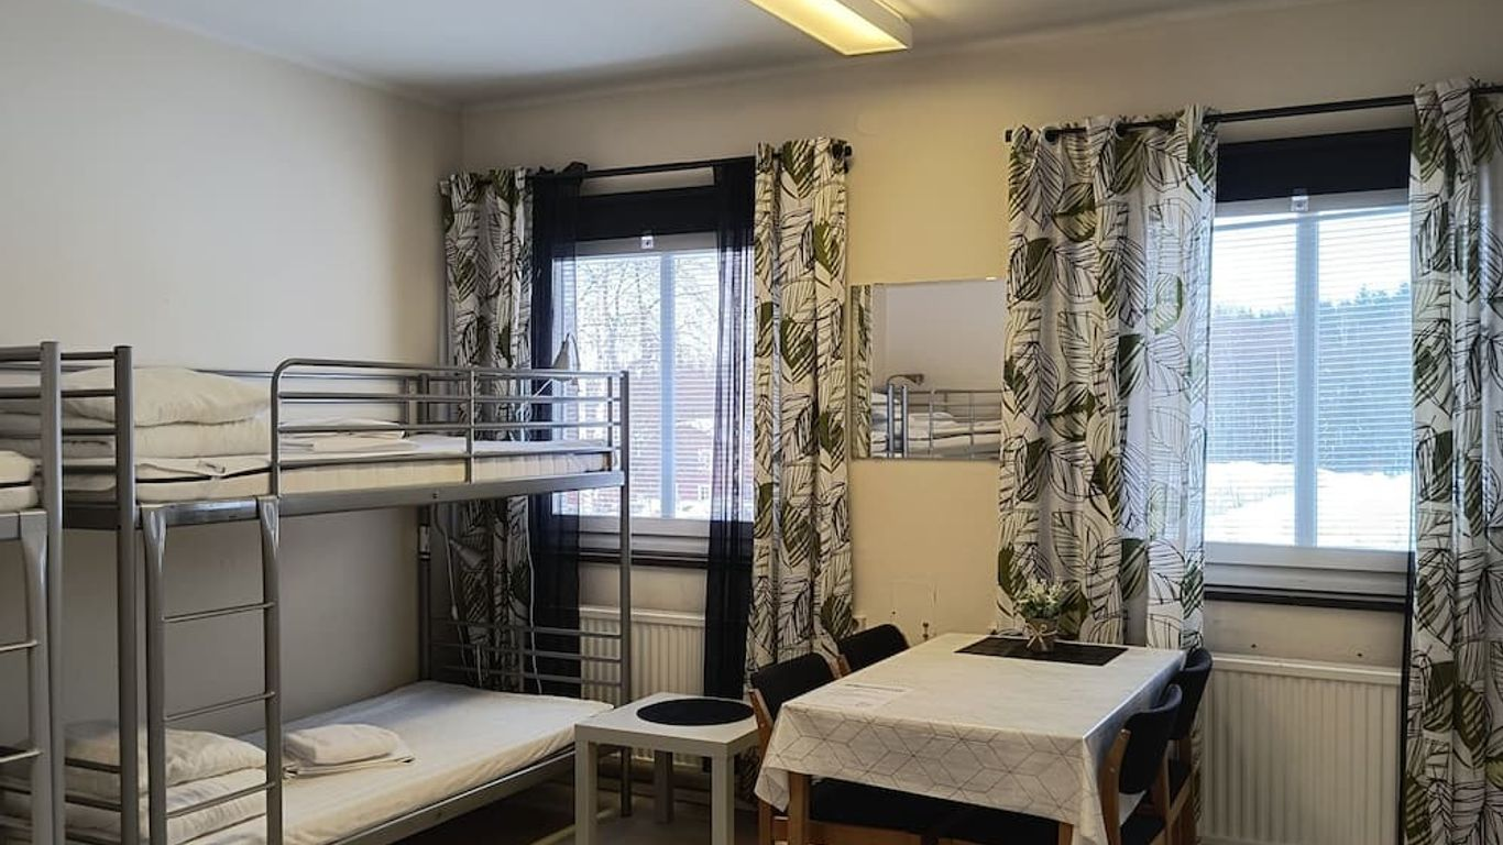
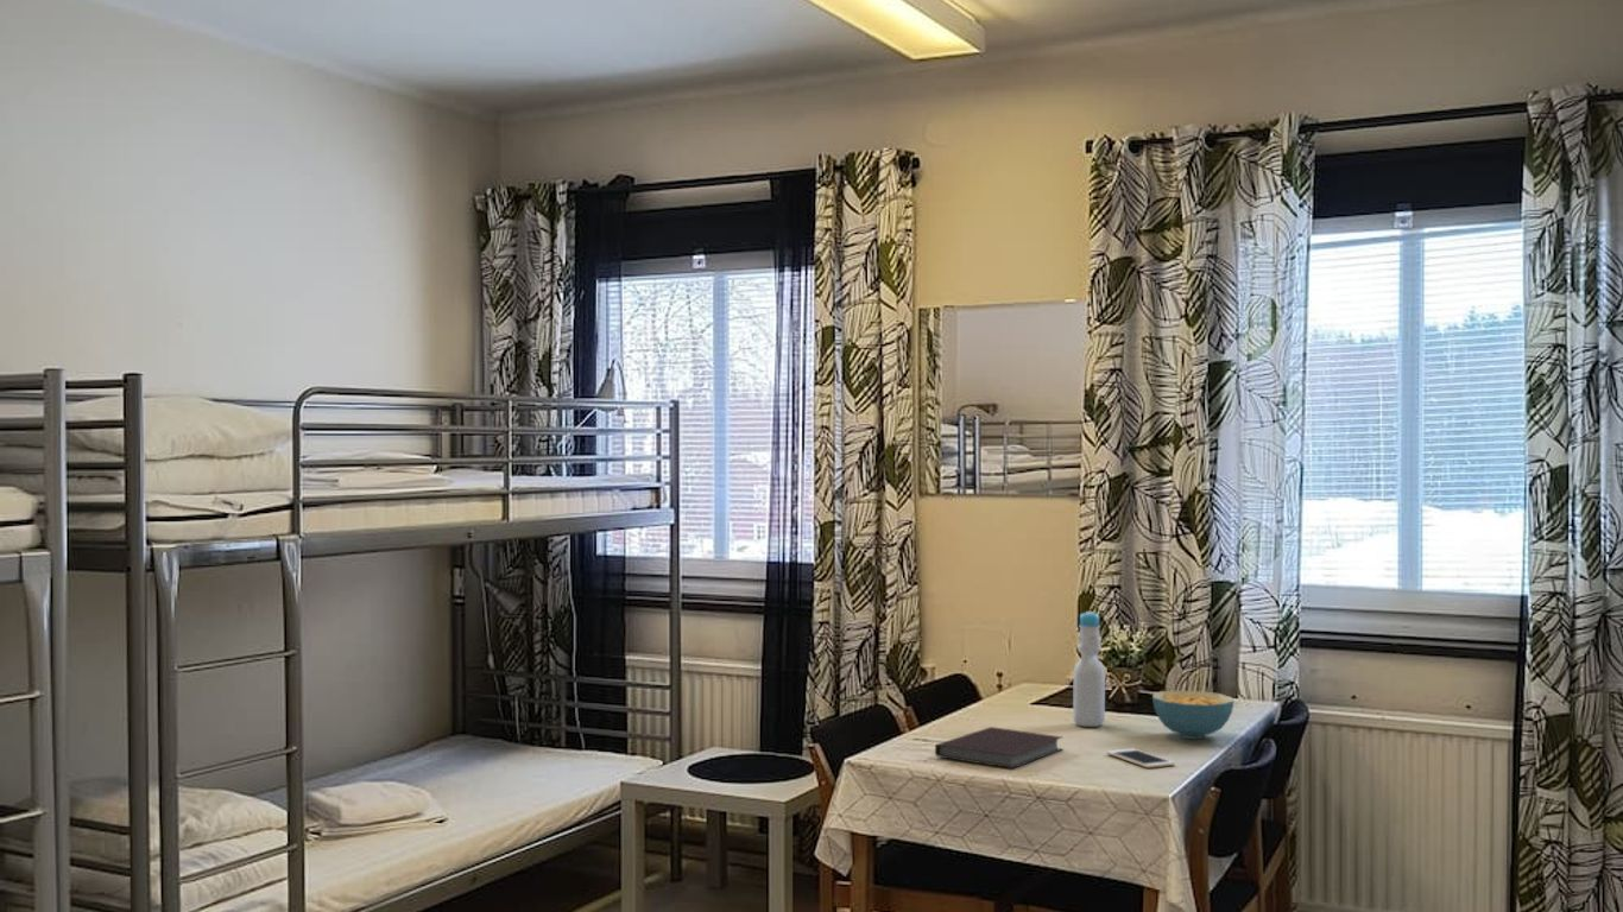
+ bottle (1088, 667)
+ notebook (999, 746)
+ cell phone (1139, 758)
+ cereal bowl (1192, 716)
